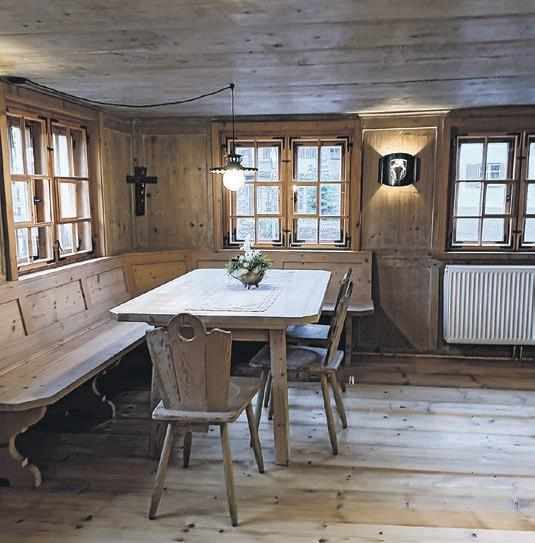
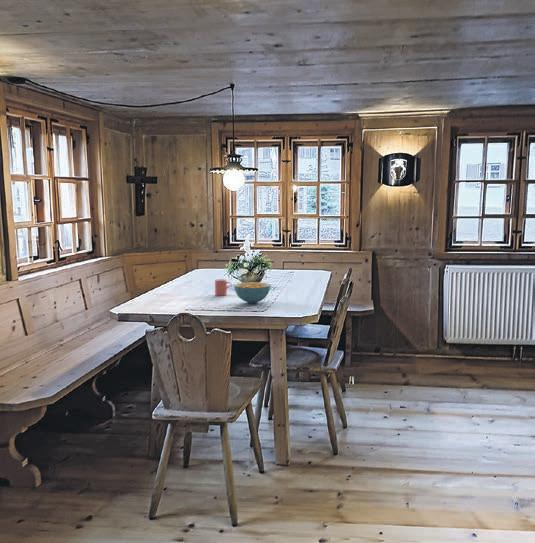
+ cup (223, 287)
+ cereal bowl (252, 293)
